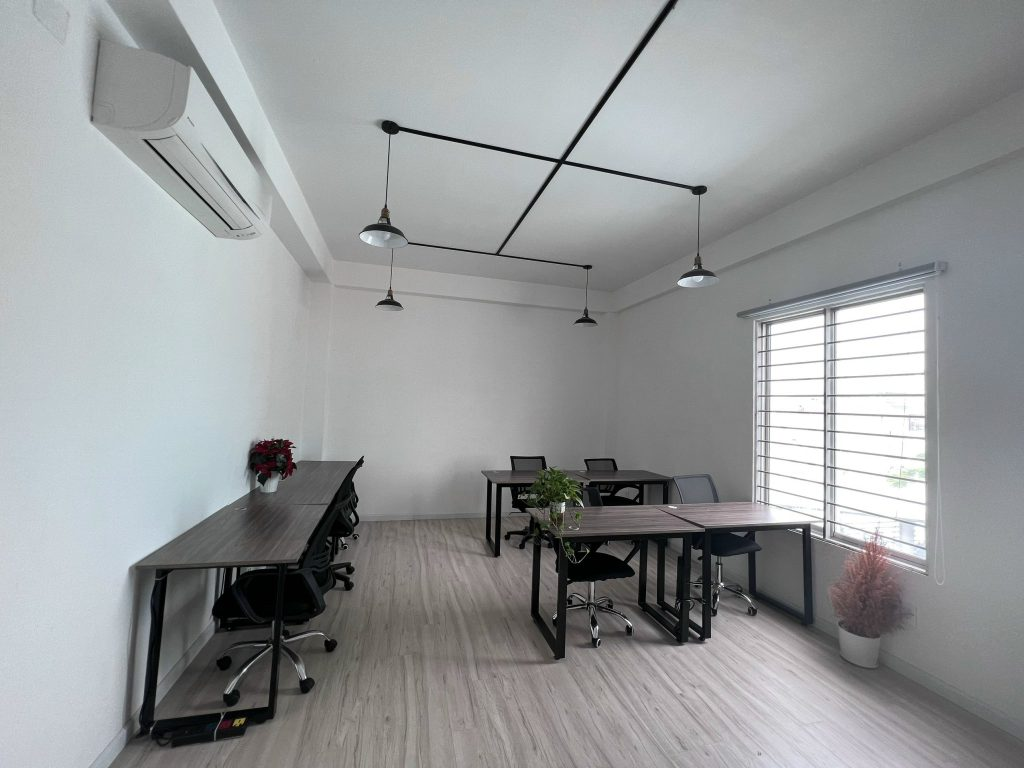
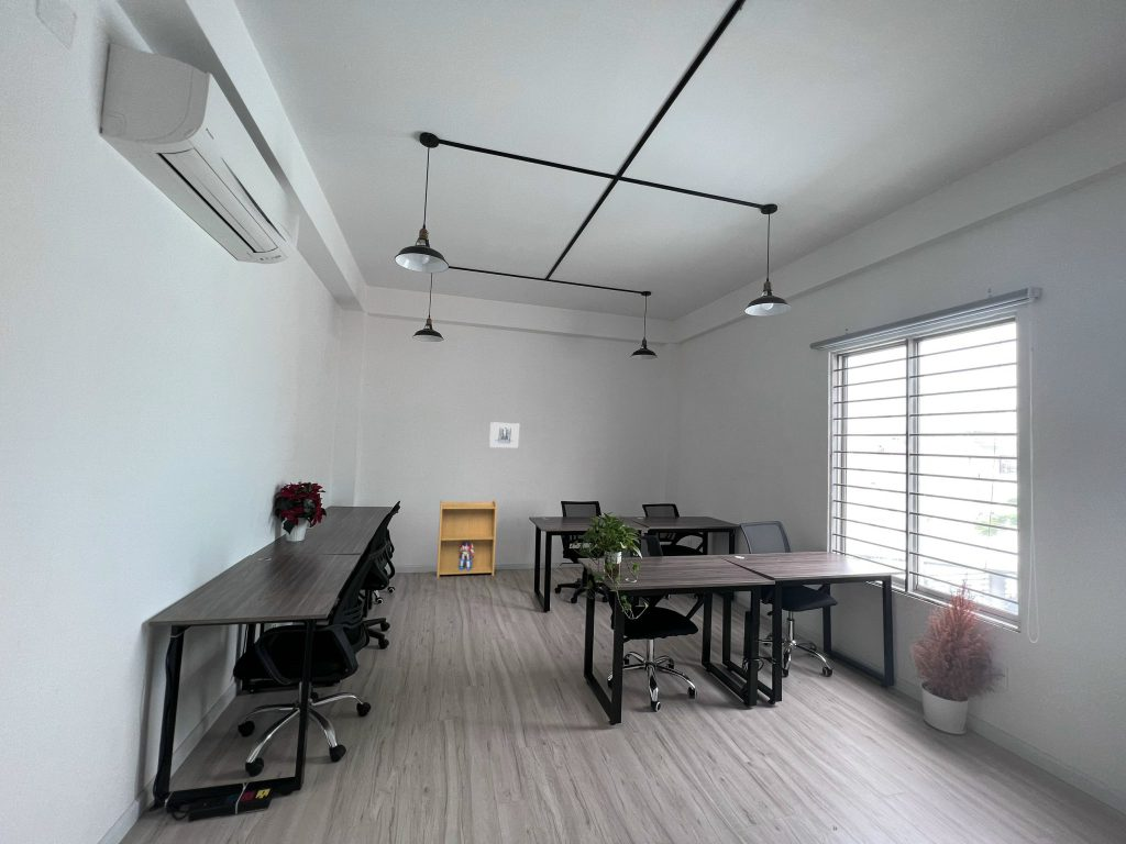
+ bookshelf (466, 537)
+ wall art (504, 435)
